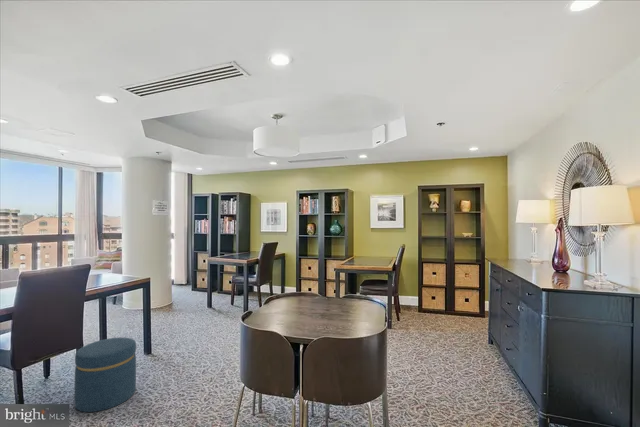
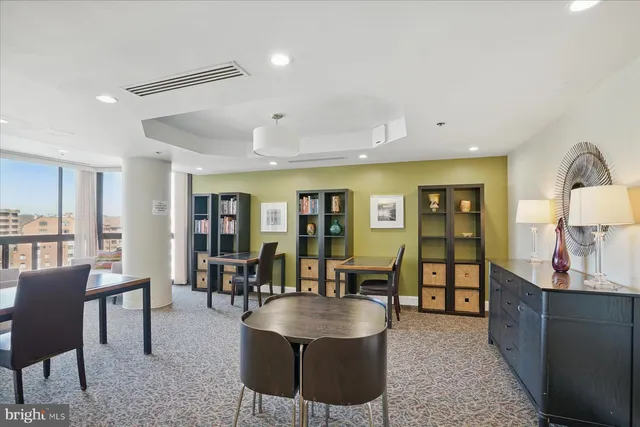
- ottoman (106, 371)
